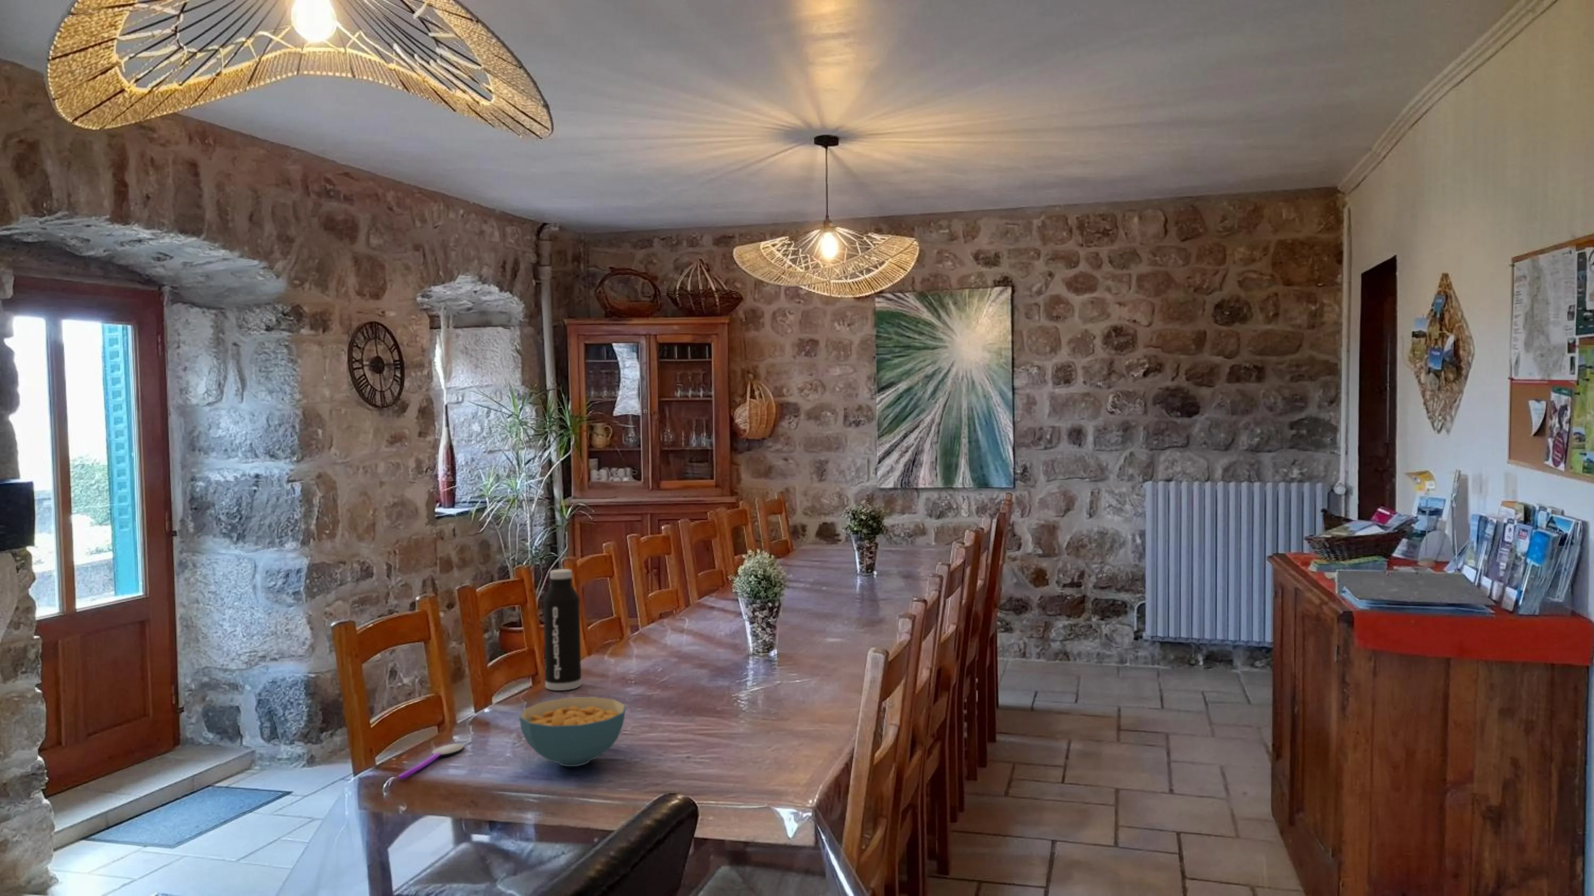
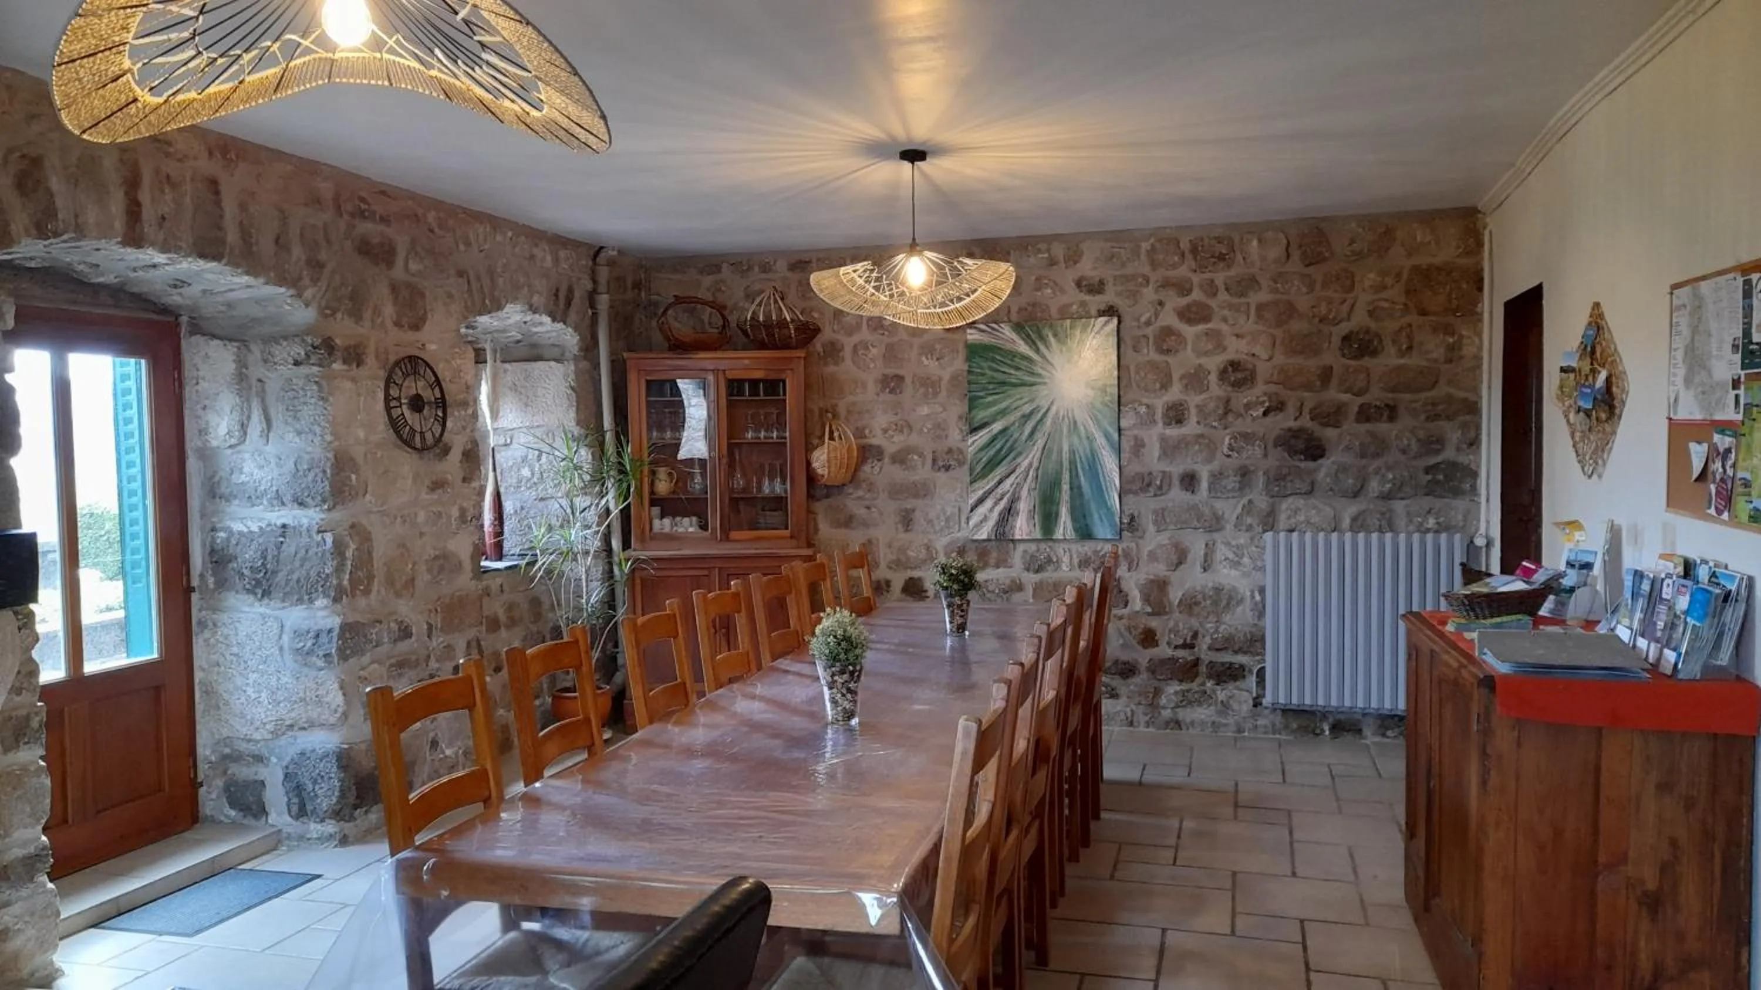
- spoon (431, 758)
- cereal bowl (574, 735)
- water bottle (562, 628)
